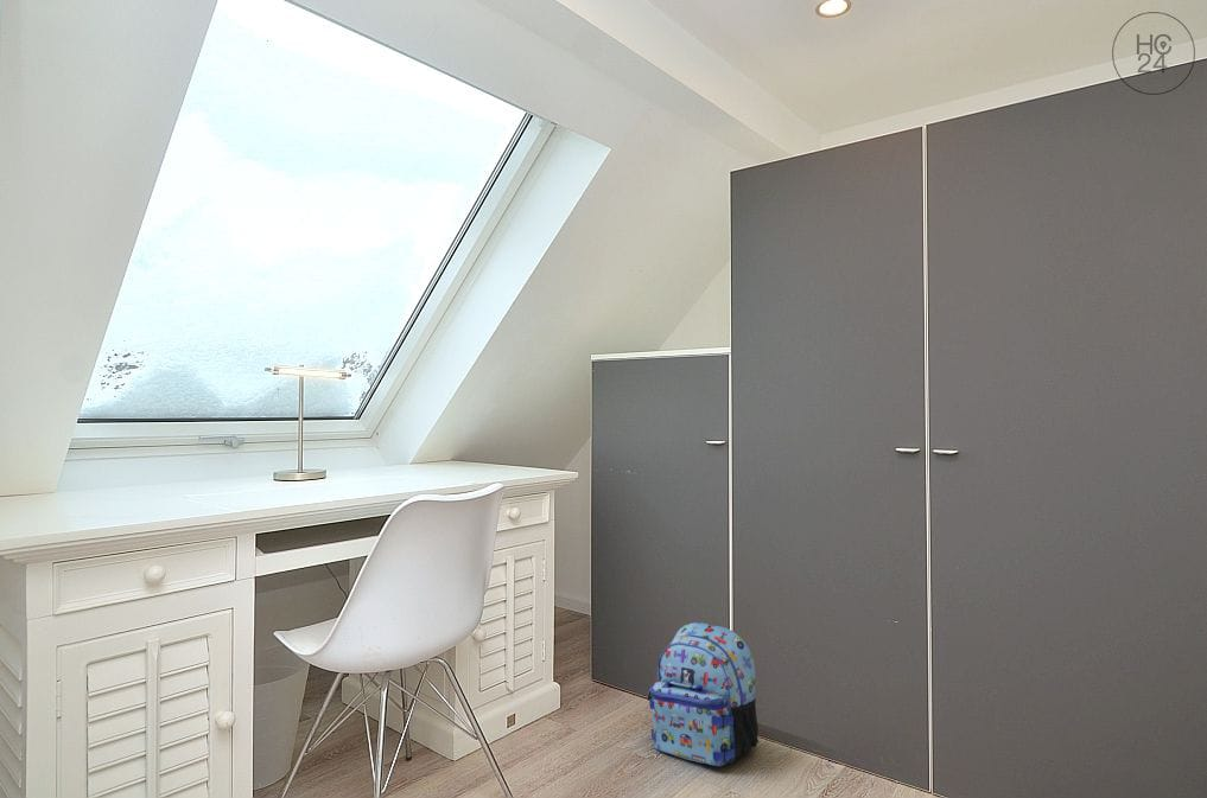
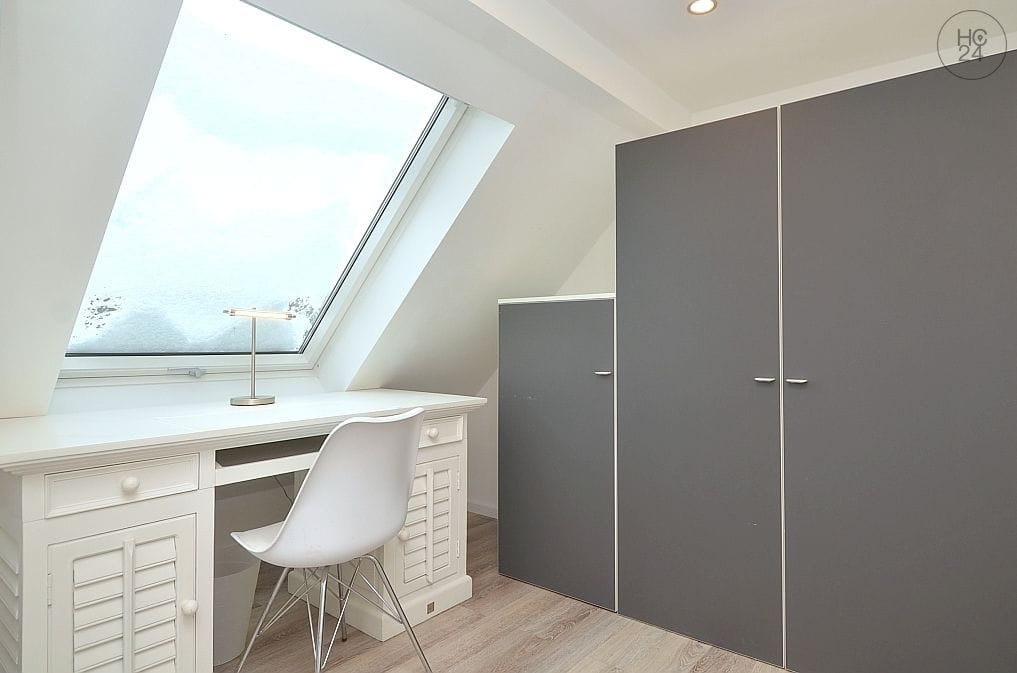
- backpack (701, 688)
